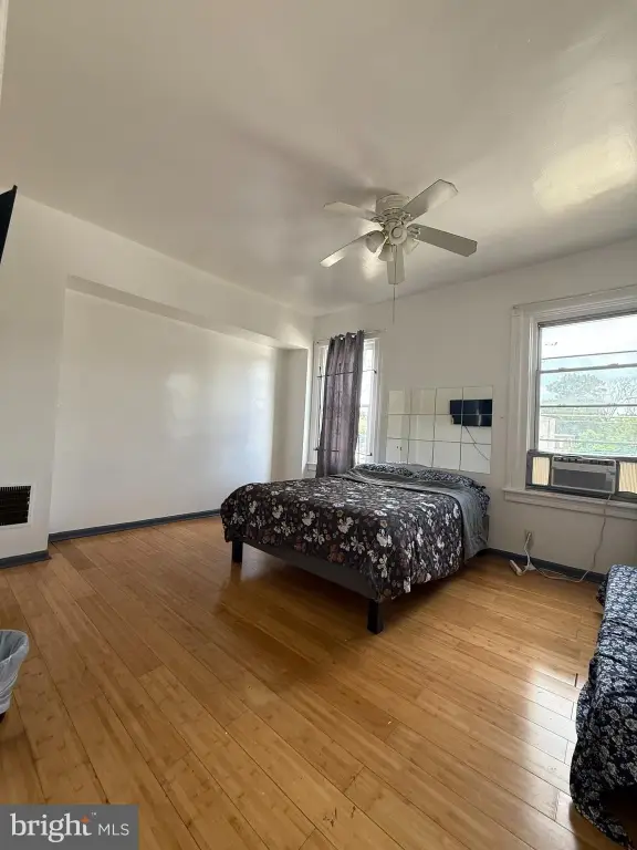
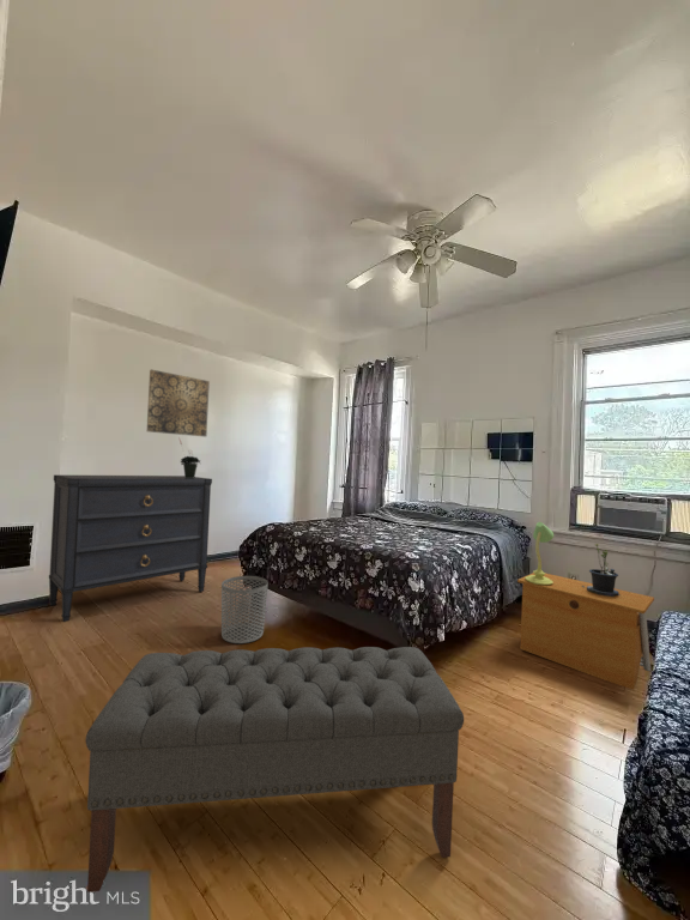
+ wall art (180, 405)
+ table lamp (538, 551)
+ bench (285, 743)
+ dresser (135, 537)
+ waste bin (243, 609)
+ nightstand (581, 622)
+ potted plant (601, 567)
+ potted plant (189, 458)
